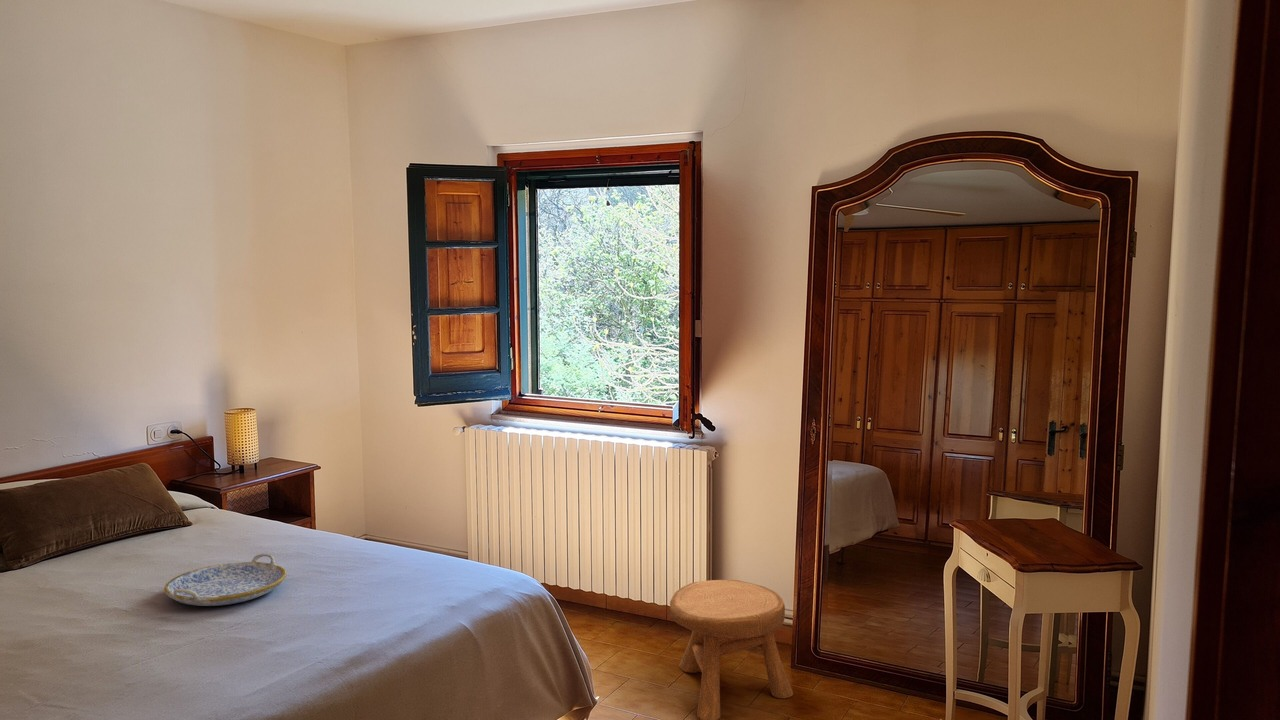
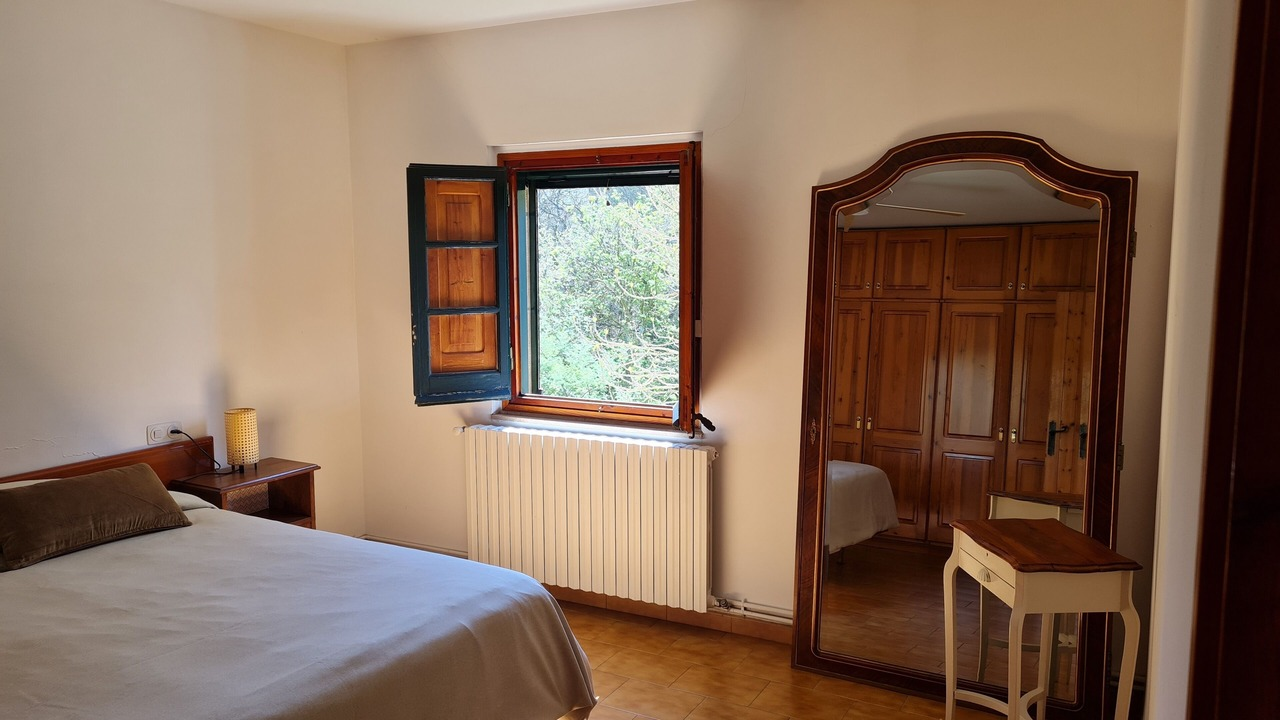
- stool (720, 640)
- serving tray (227, 581)
